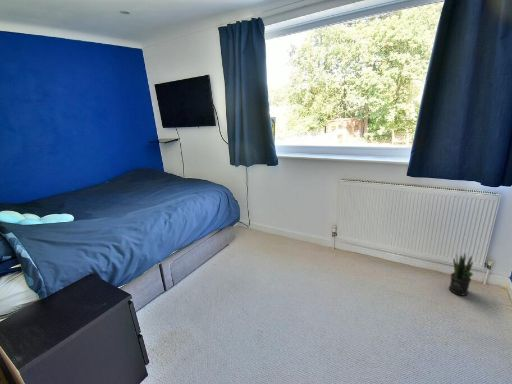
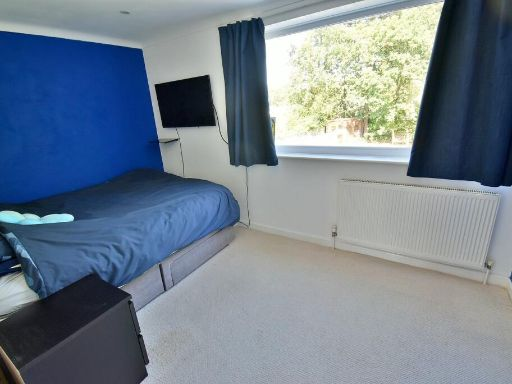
- potted plant (462, 274)
